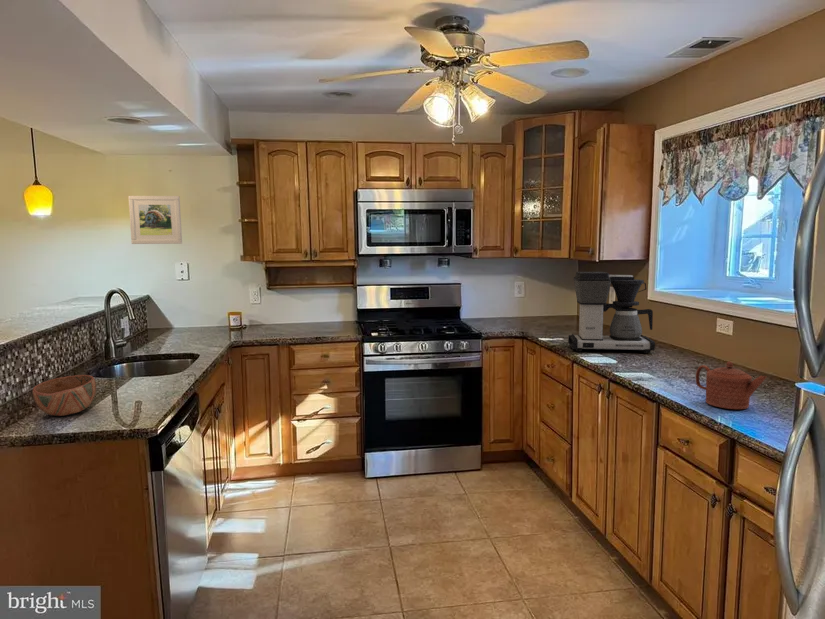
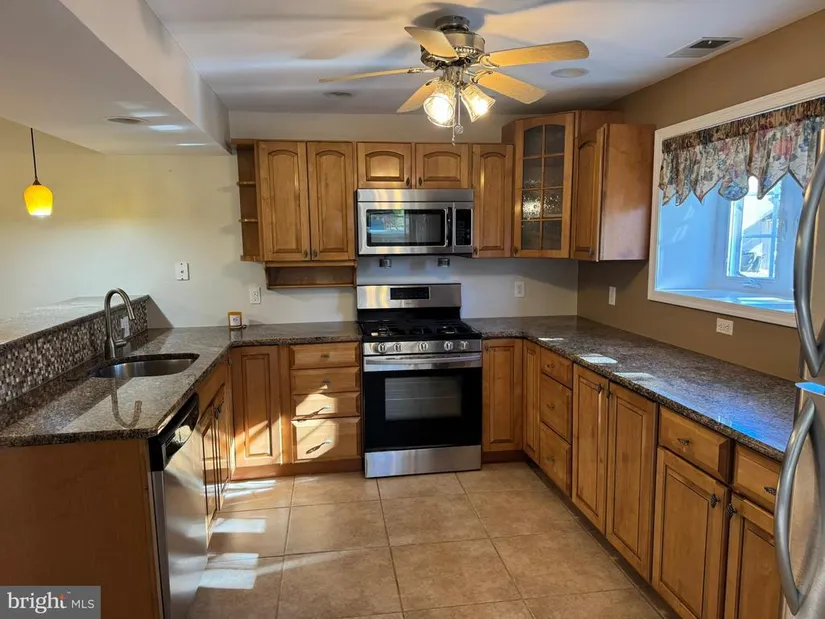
- coffee maker (613, 308)
- teapot (728, 383)
- bowl (66, 396)
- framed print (155, 220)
